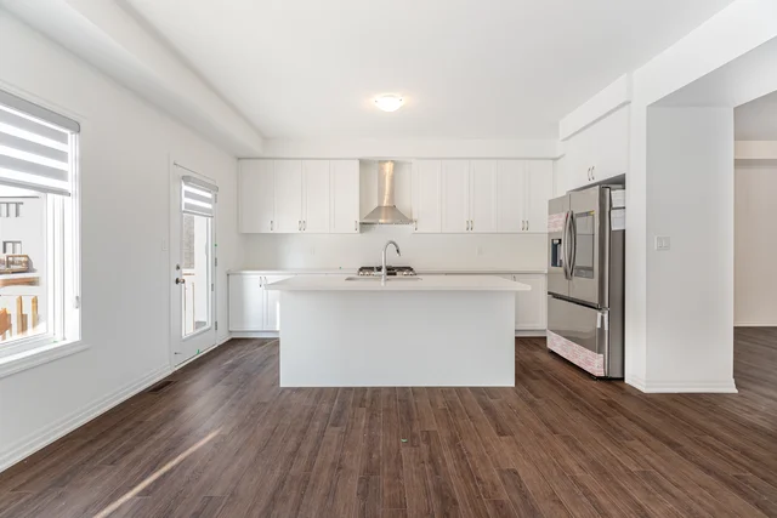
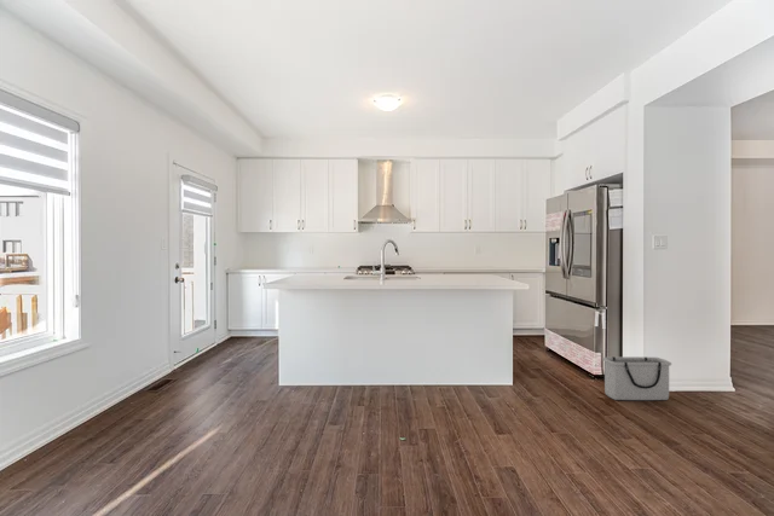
+ storage bin (636, 378)
